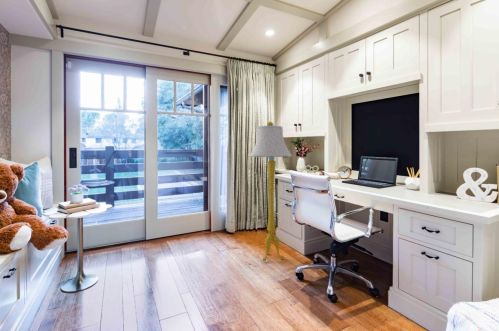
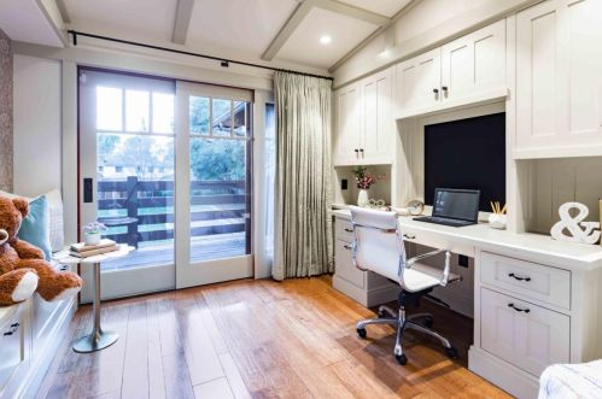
- floor lamp (270, 190)
